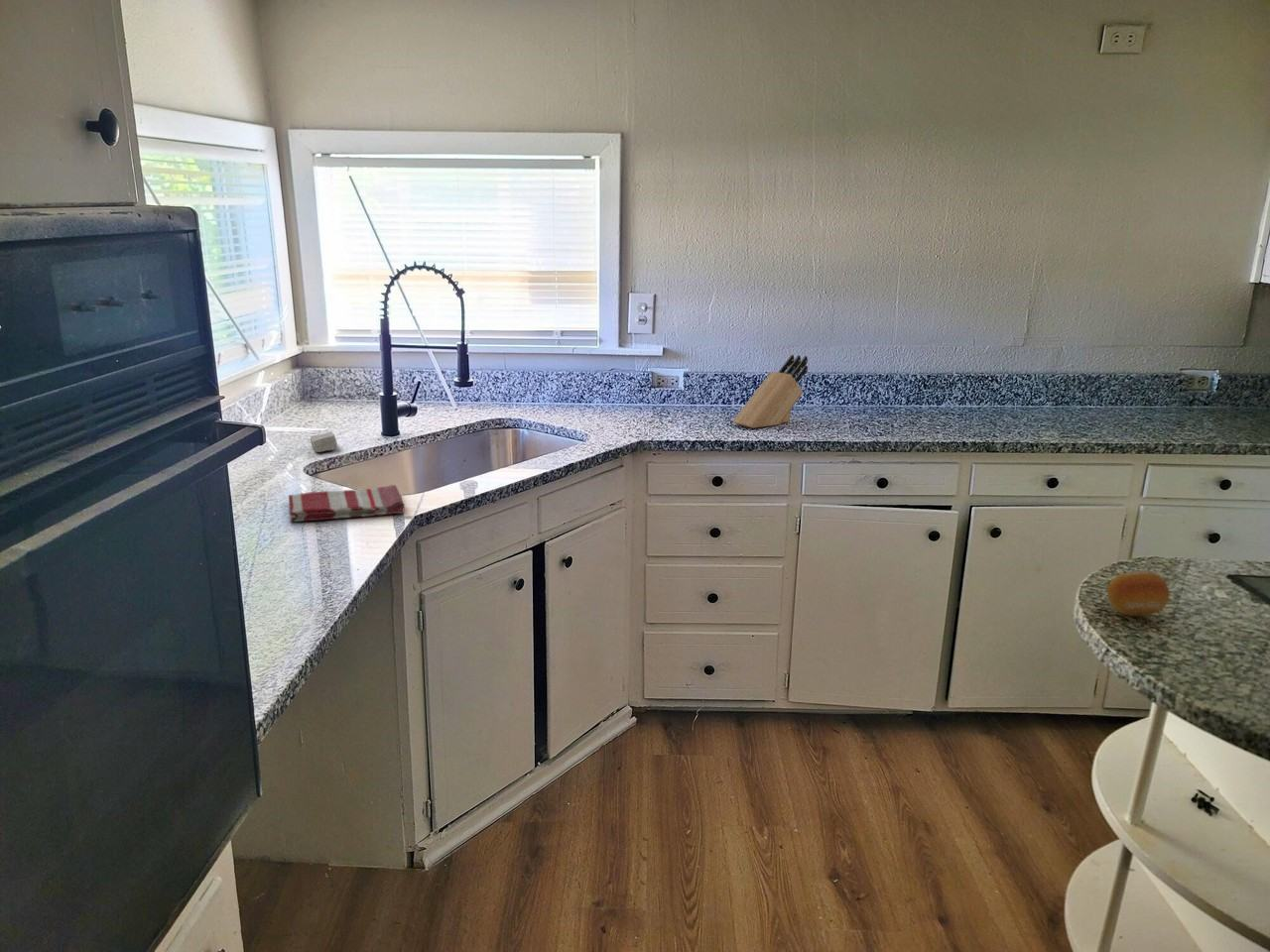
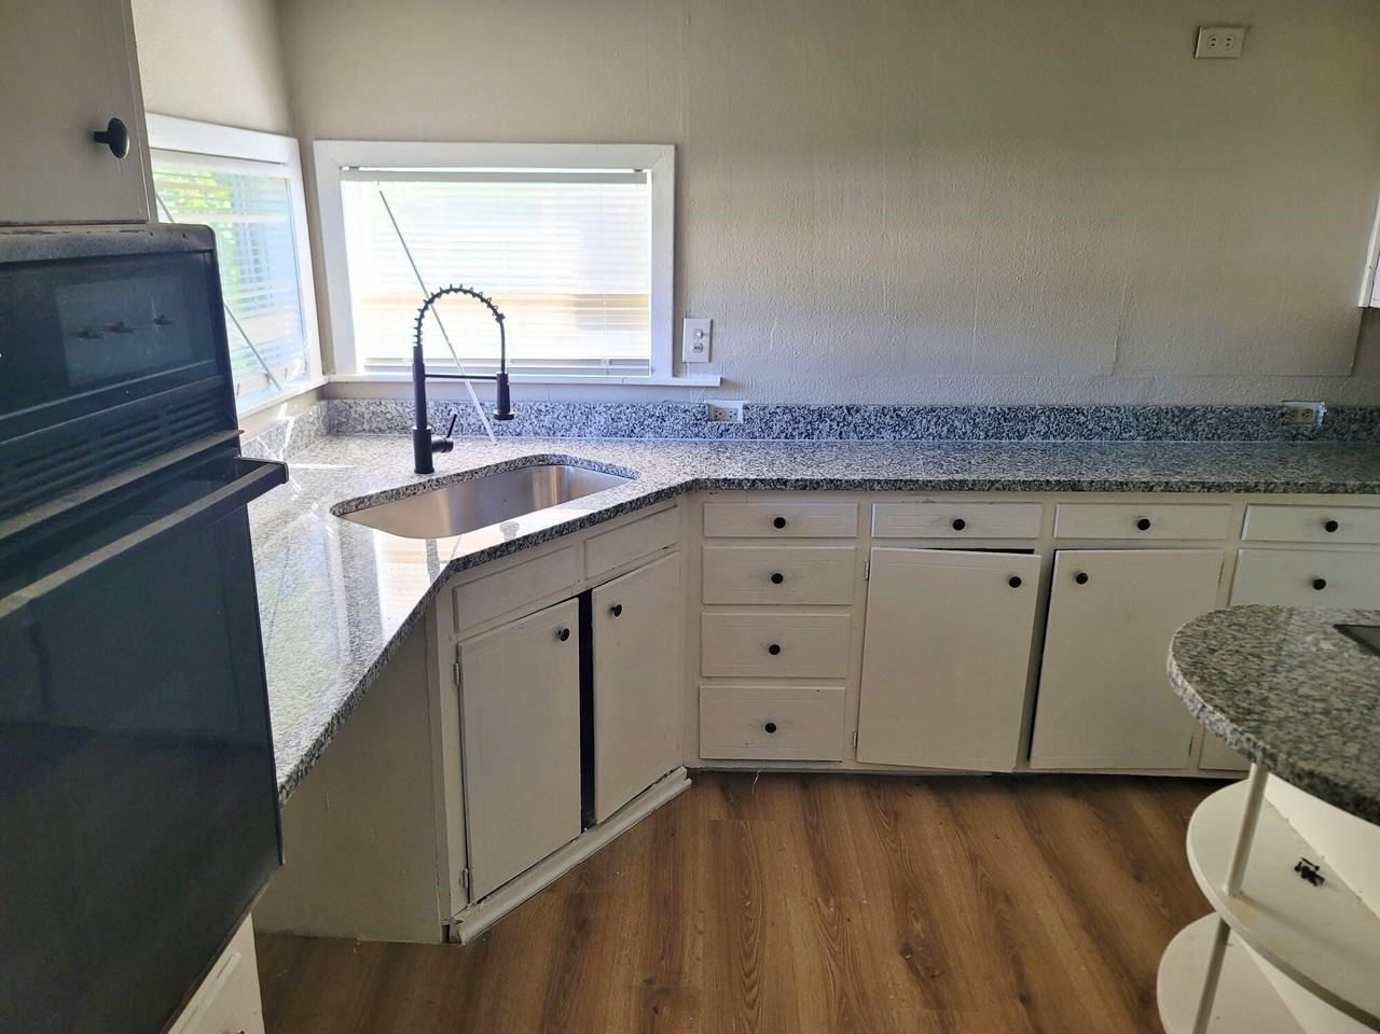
- knife block (773, 390)
- dish towel (345, 501)
- soap bar (322, 440)
- fruit (1137, 593)
